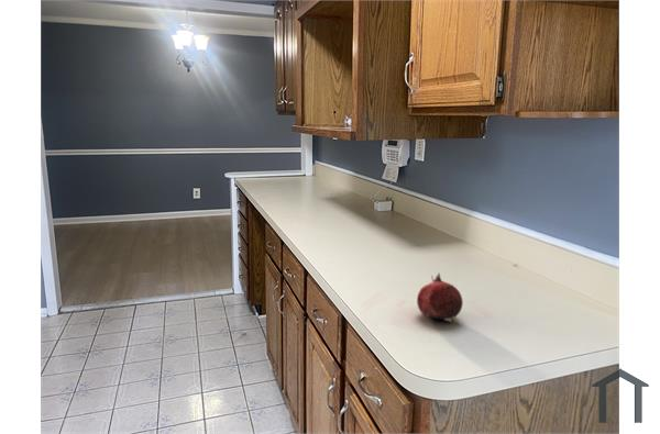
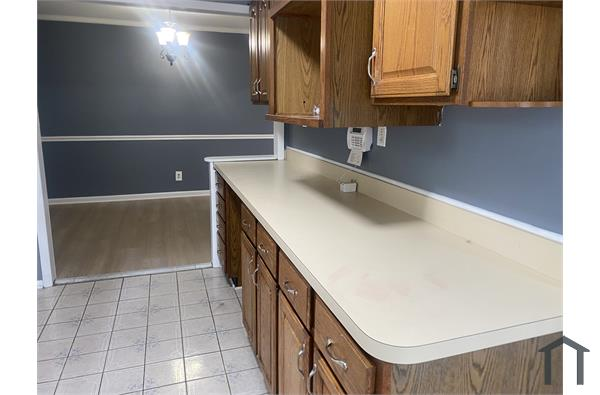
- fruit (439, 296)
